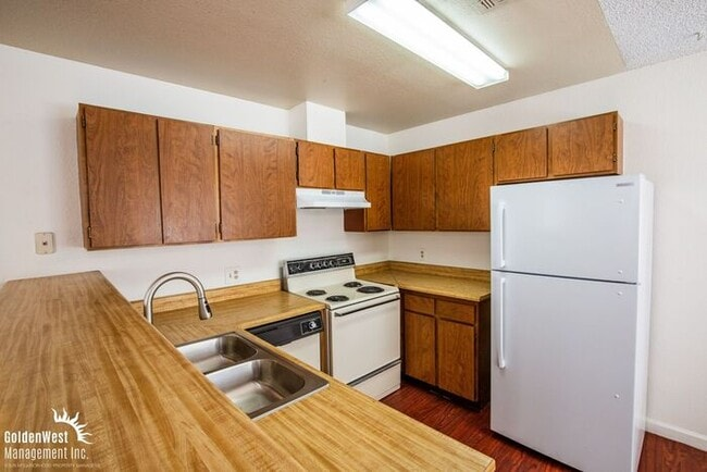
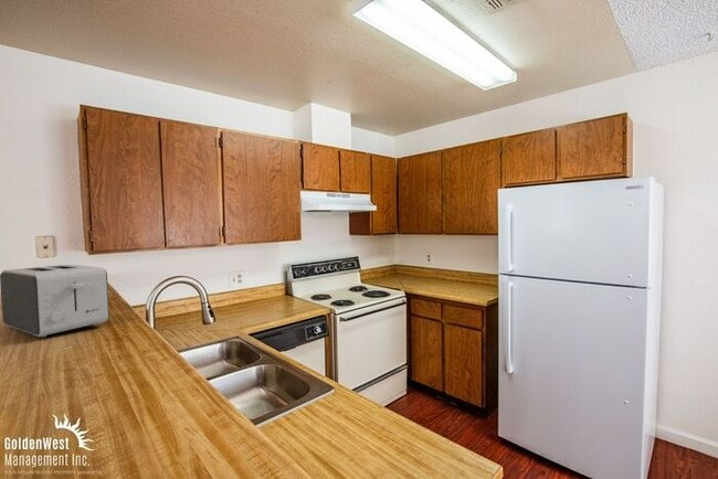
+ toaster (57, 297)
